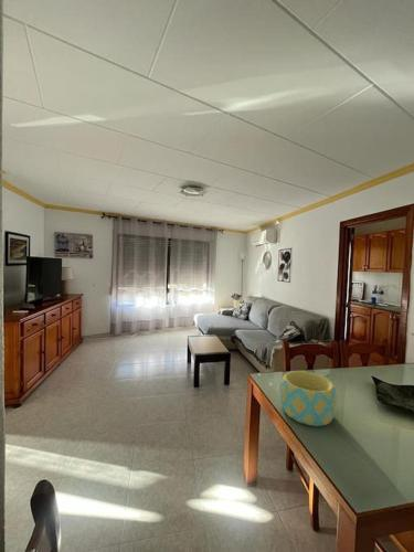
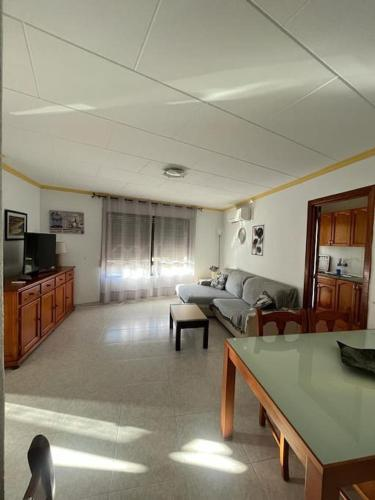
- bowl (307, 395)
